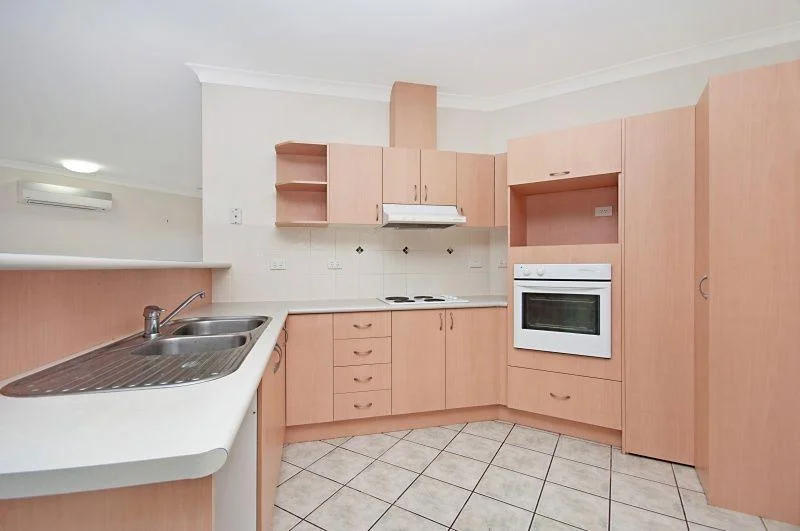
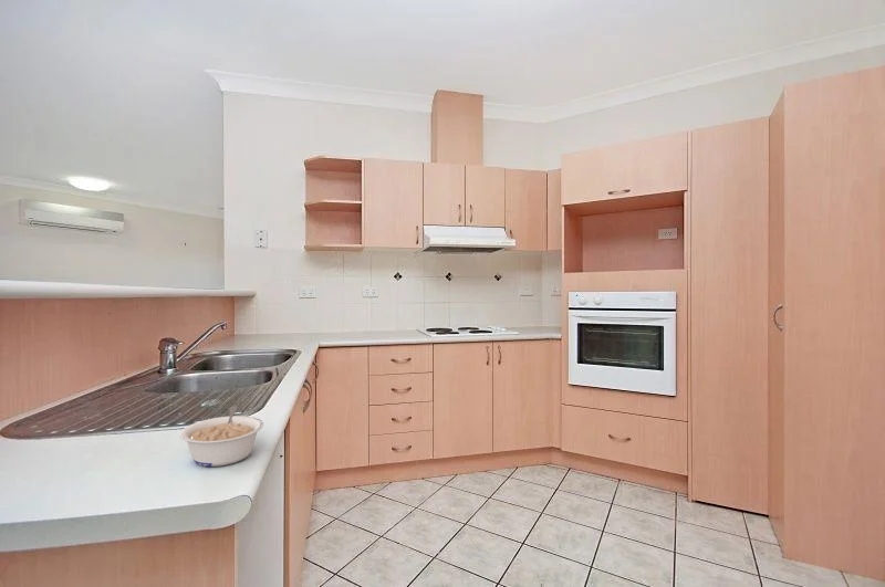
+ legume (221, 438)
